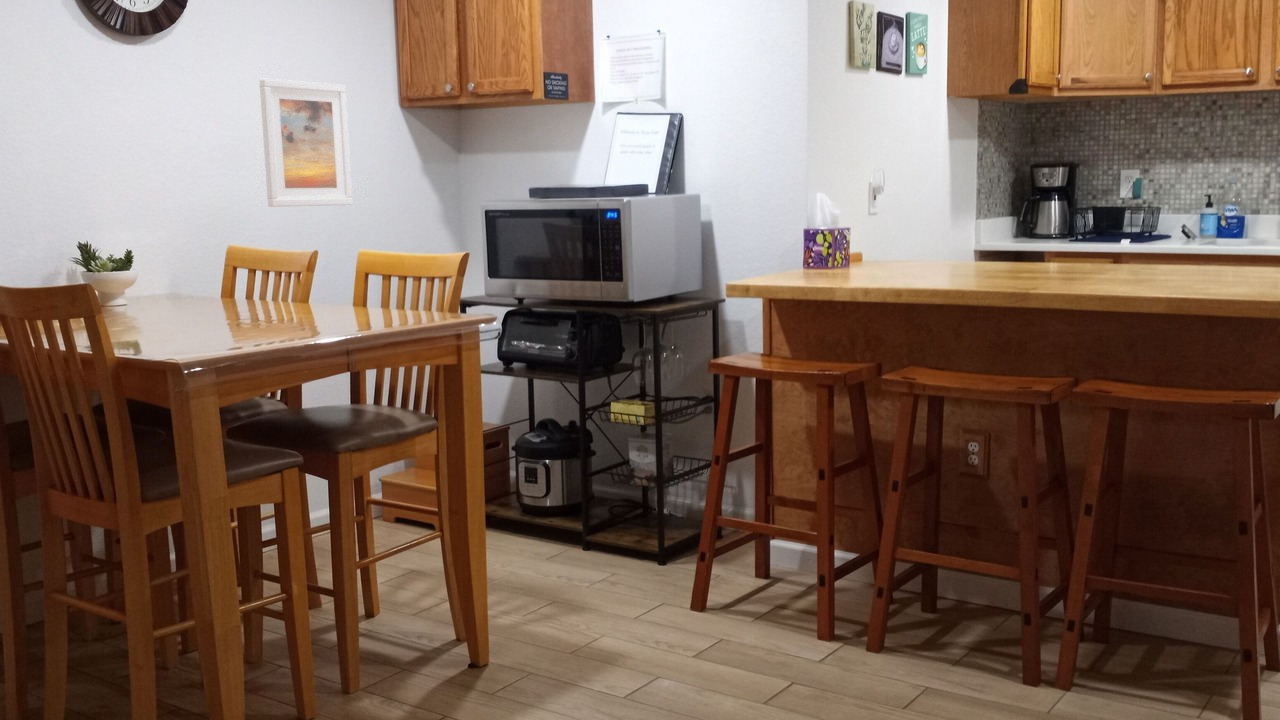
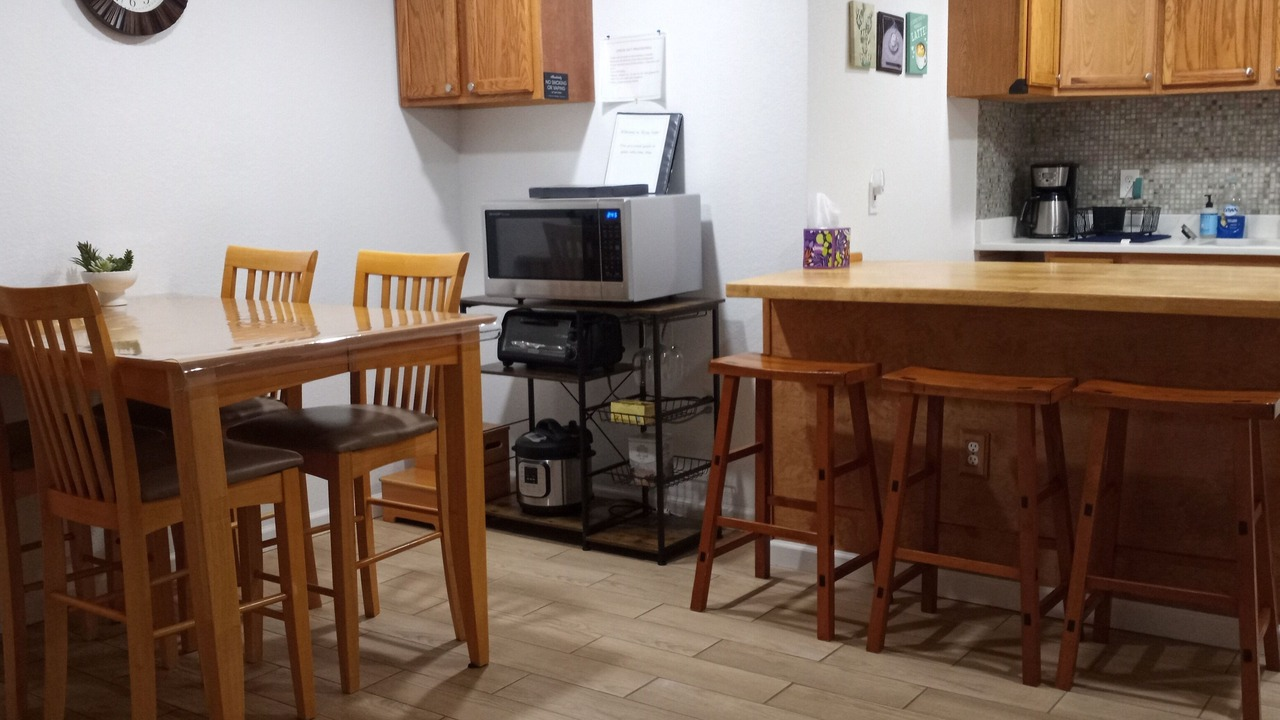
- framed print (307, 144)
